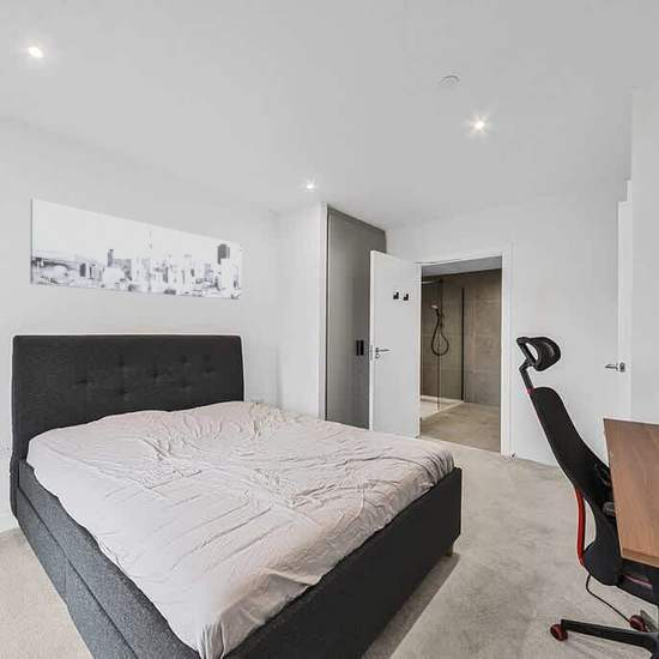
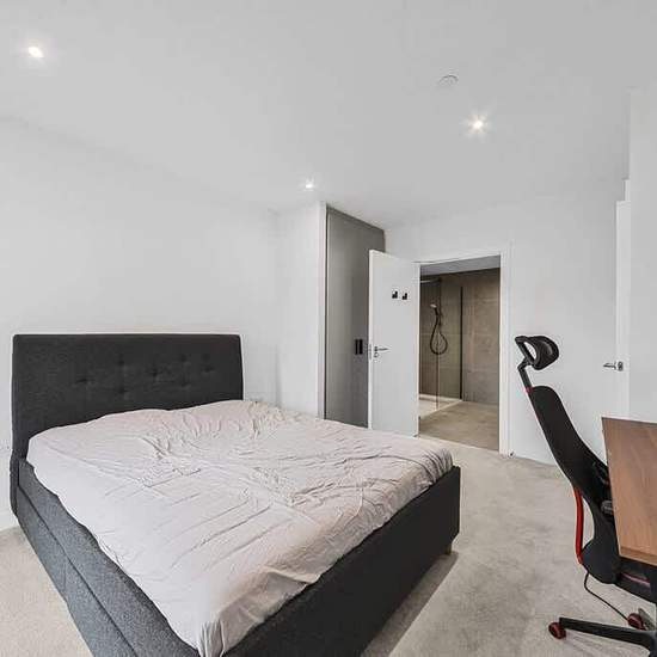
- wall art (157, 260)
